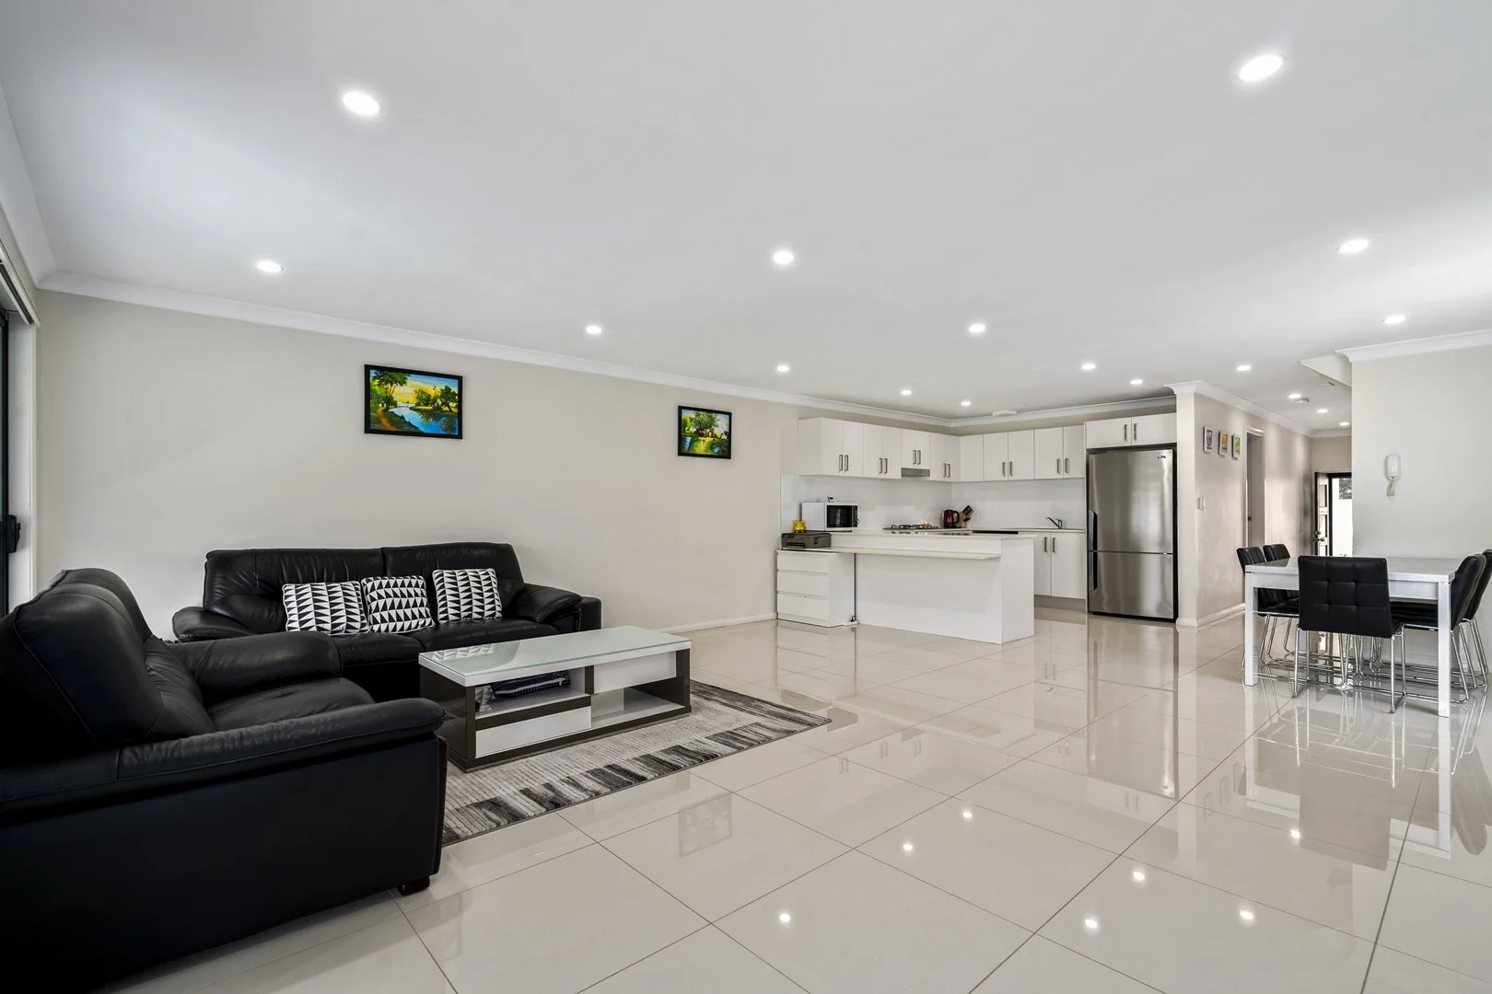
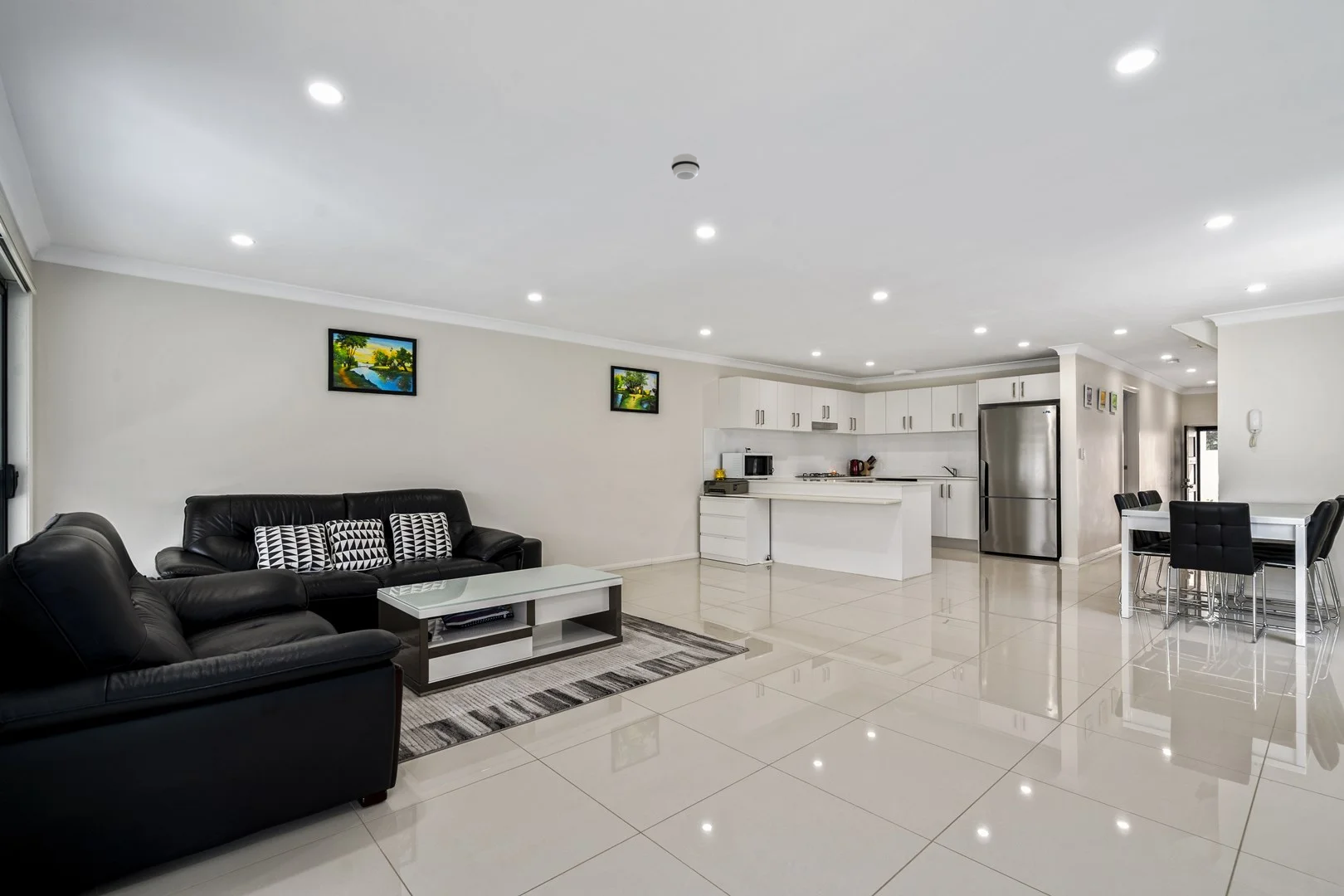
+ smoke detector (685, 167)
